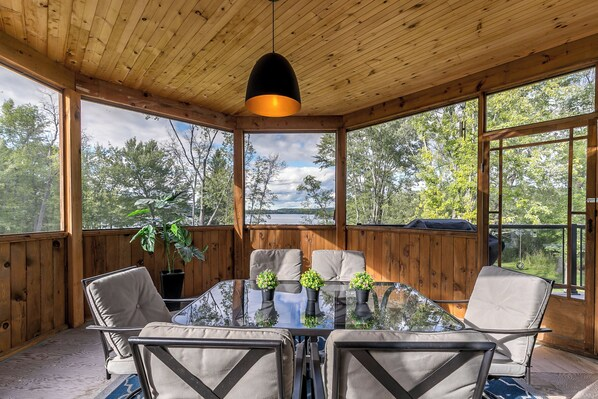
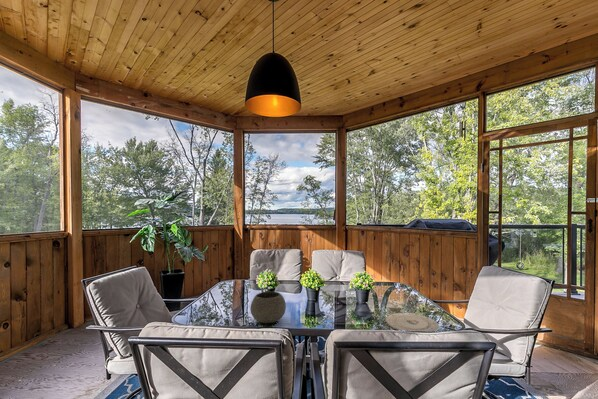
+ bowl (268, 307)
+ plate (411, 323)
